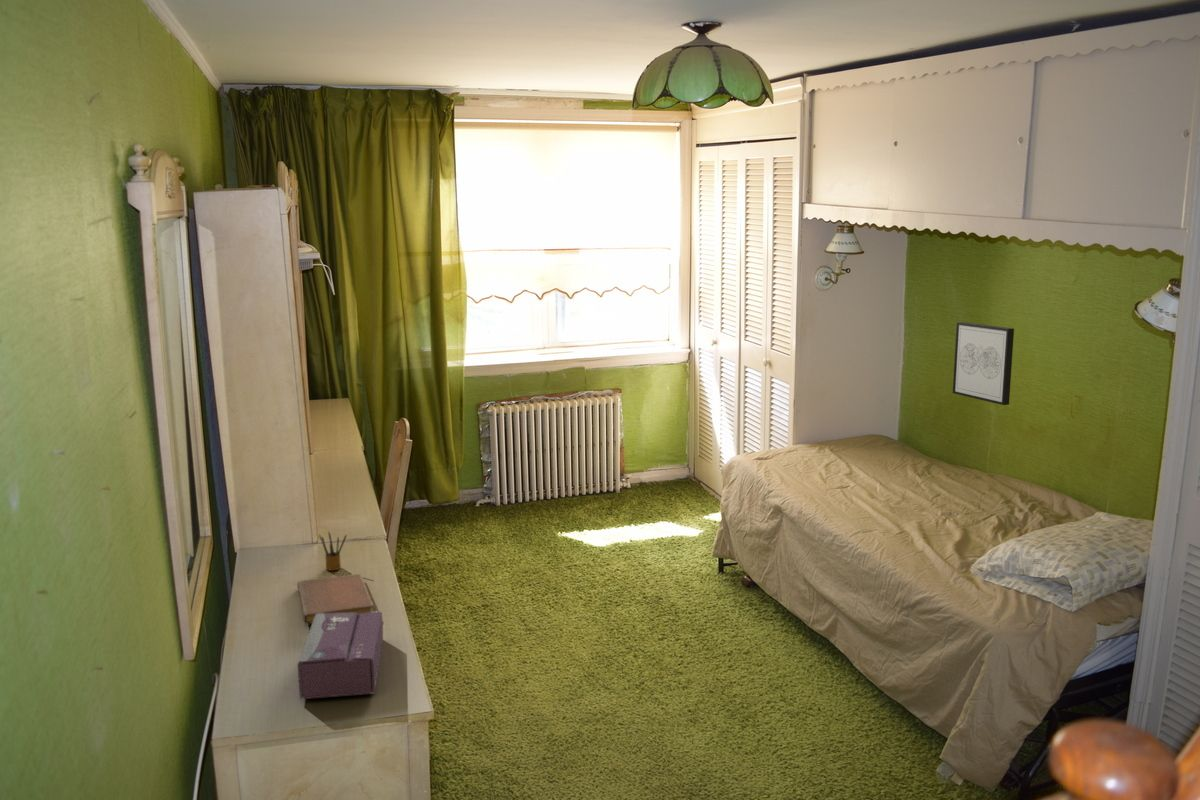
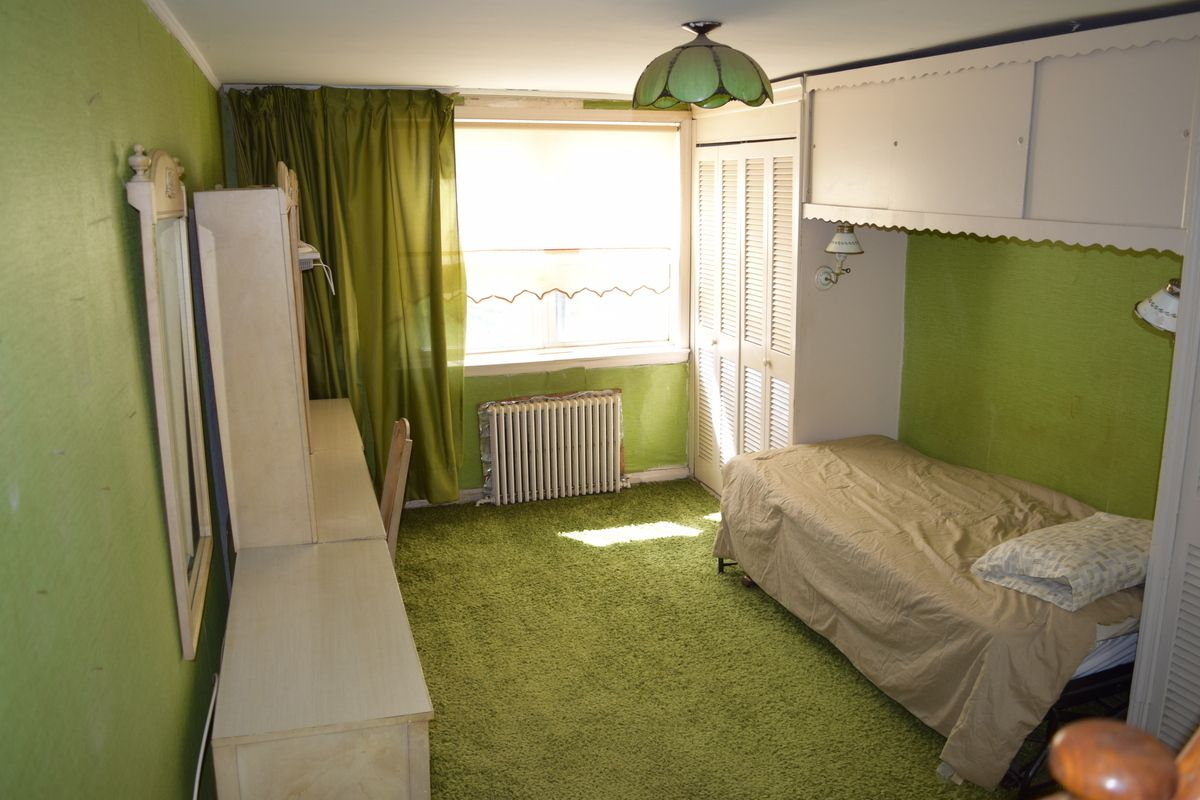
- wall art (982, 362)
- tissue box (343, 651)
- pencil box (333, 550)
- notebook (334, 597)
